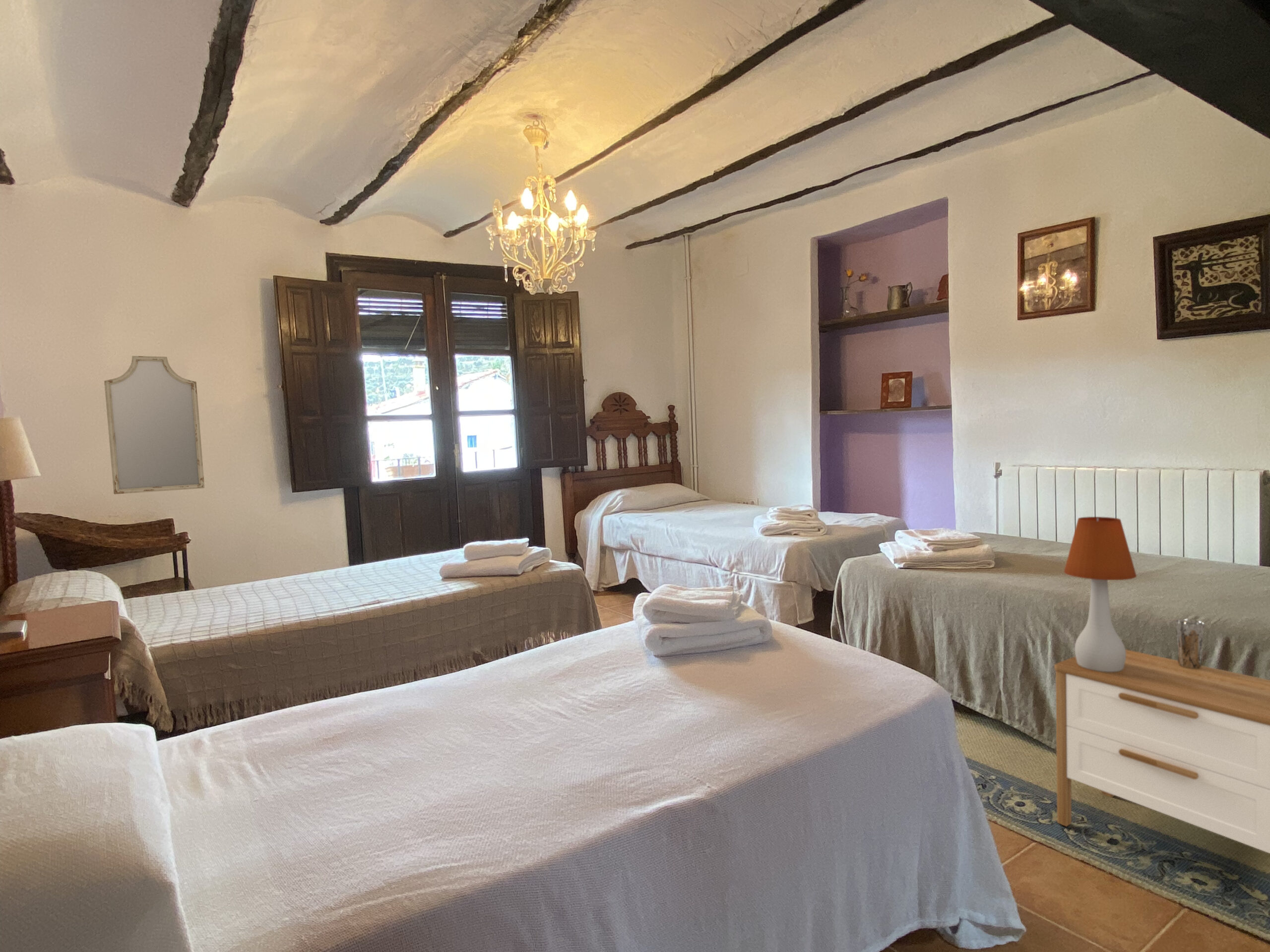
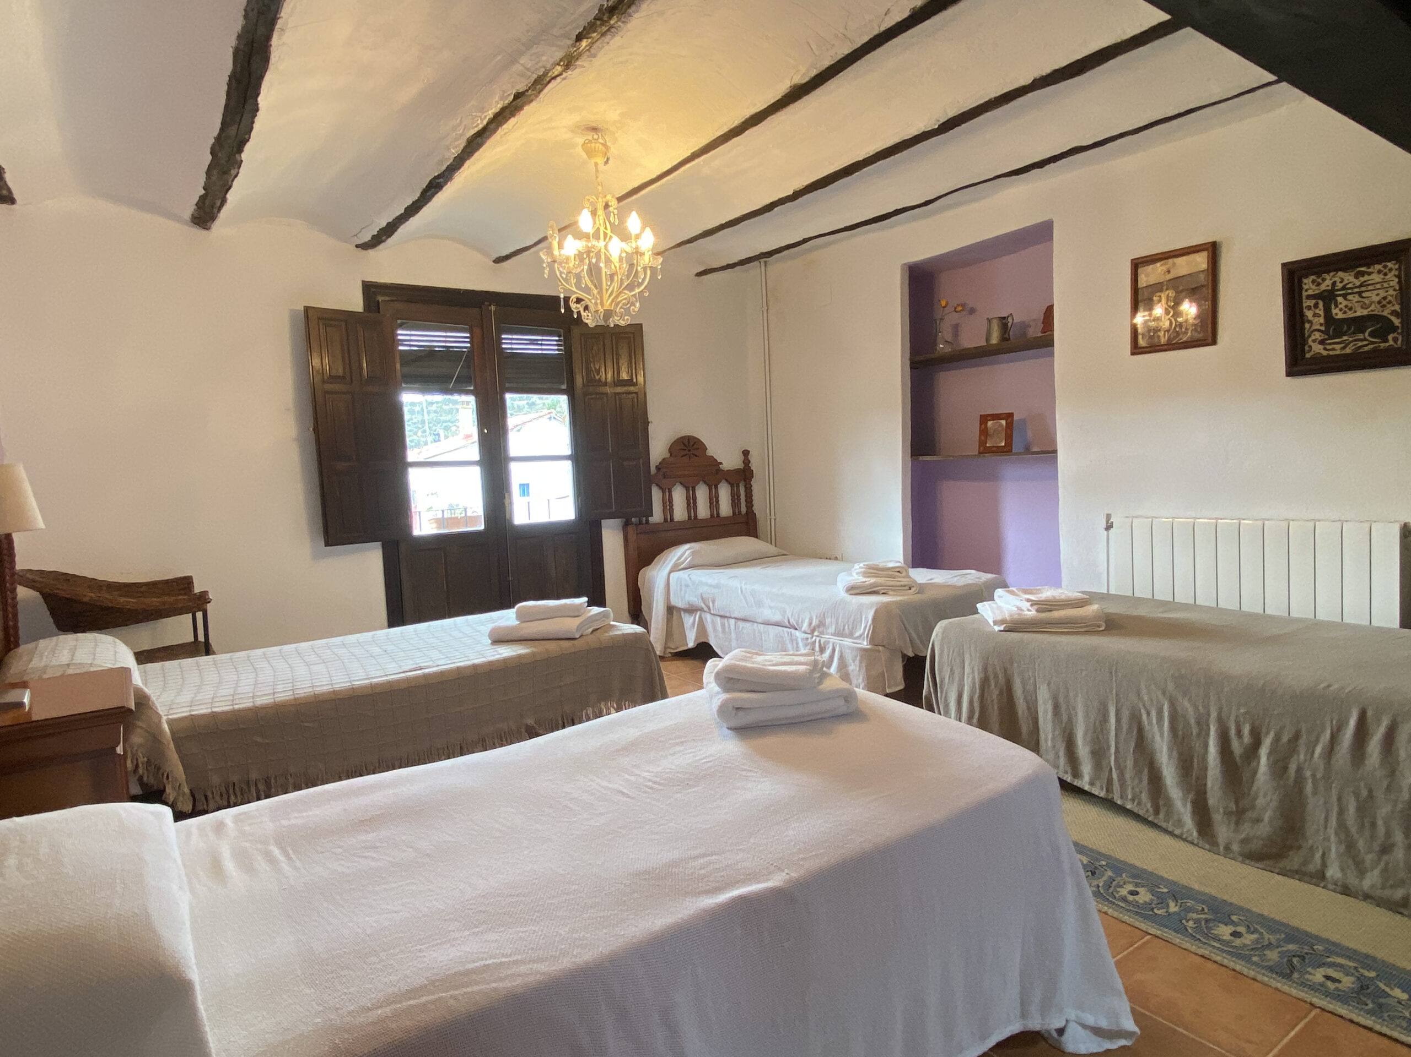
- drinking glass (1190, 643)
- nightstand (1183, 764)
- home mirror (155, 424)
- table lamp (1099, 592)
